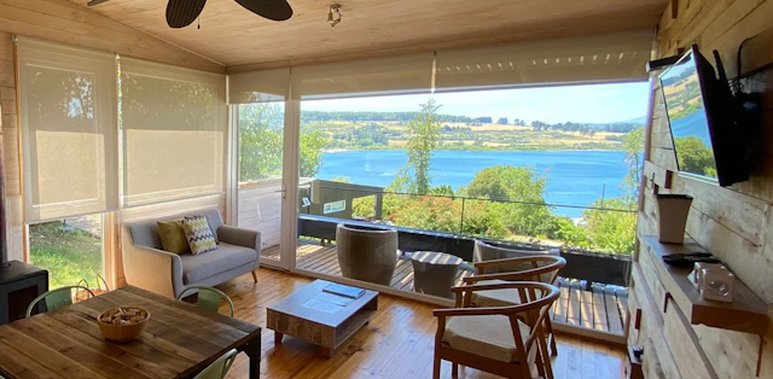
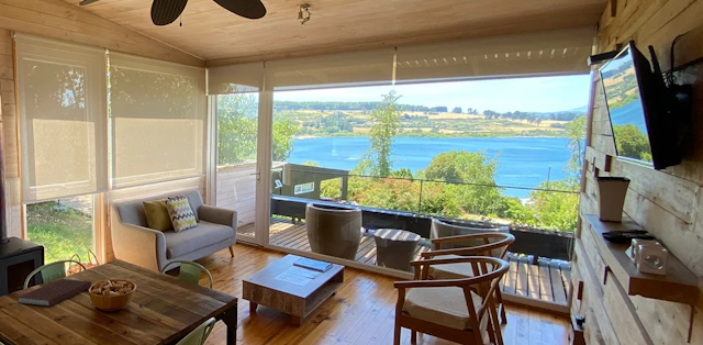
+ notebook (56, 291)
